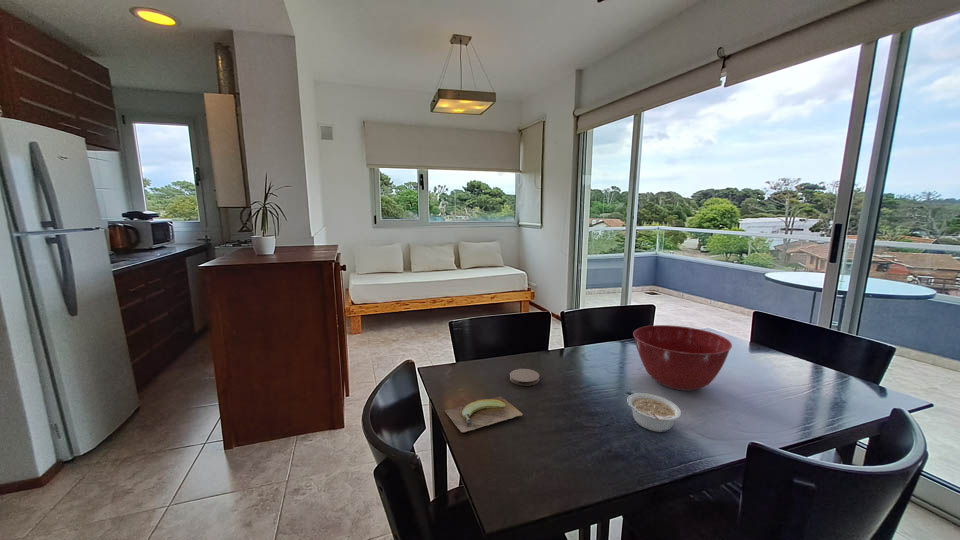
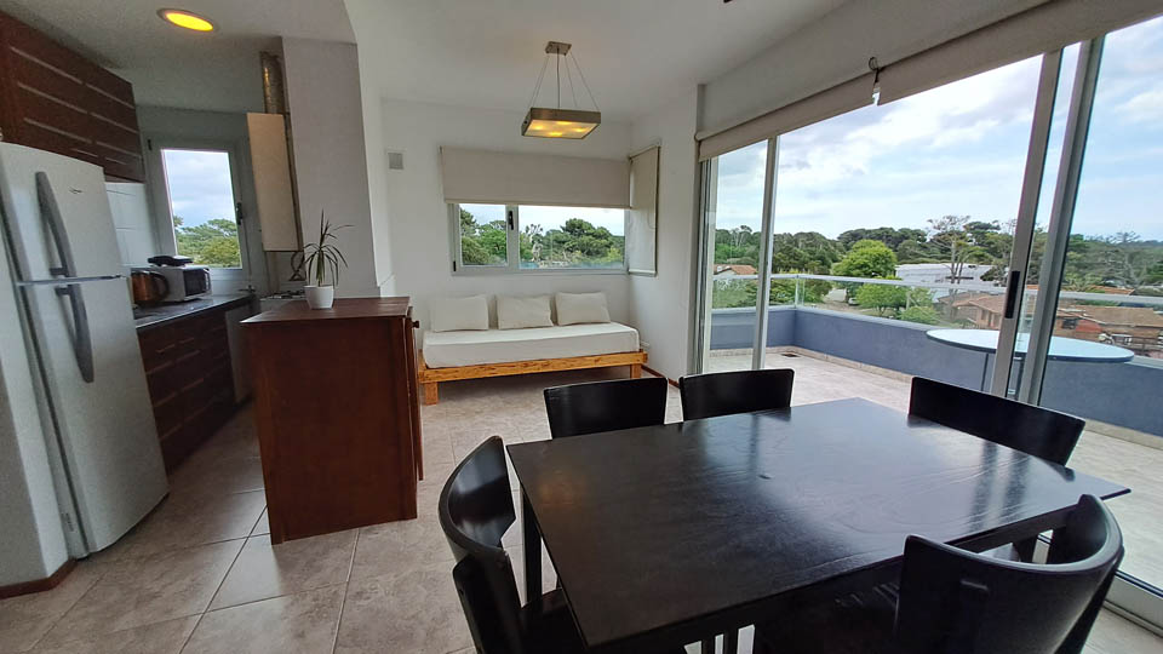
- mixing bowl (678, 359)
- banana (483, 409)
- legume (654, 413)
- coaster (524, 376)
